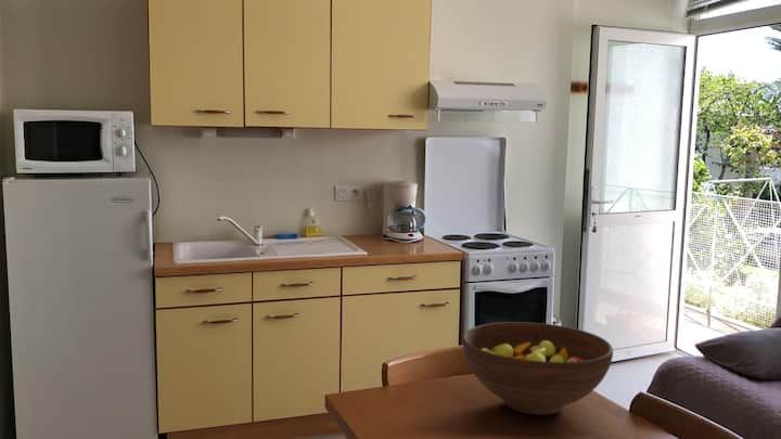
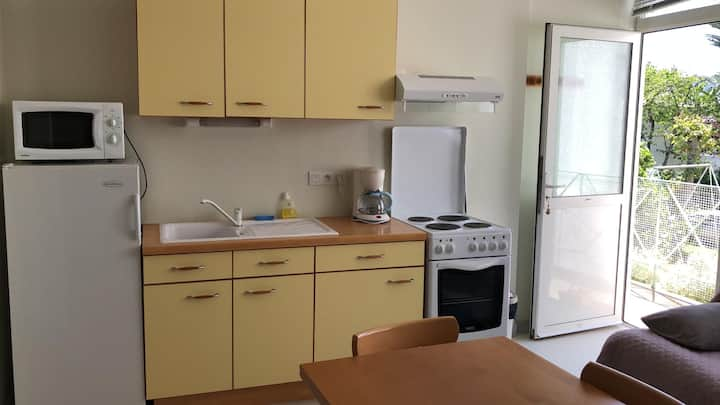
- fruit bowl (534, 373)
